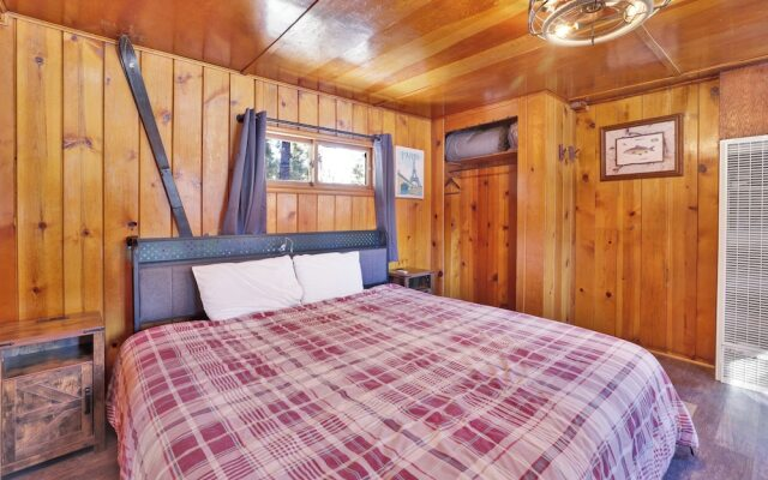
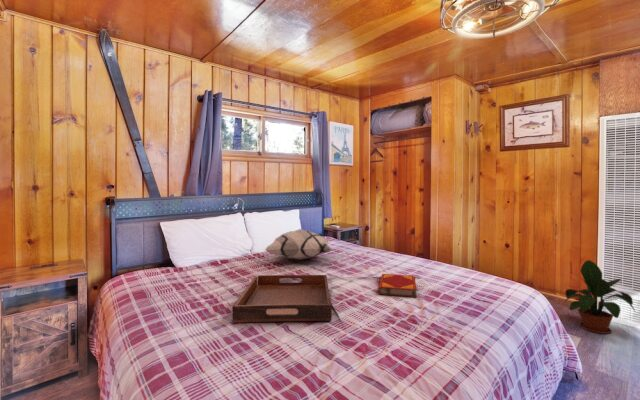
+ decorative pillow (300, 244)
+ serving tray (287, 294)
+ hardback book (397, 284)
+ potted plant (597, 296)
